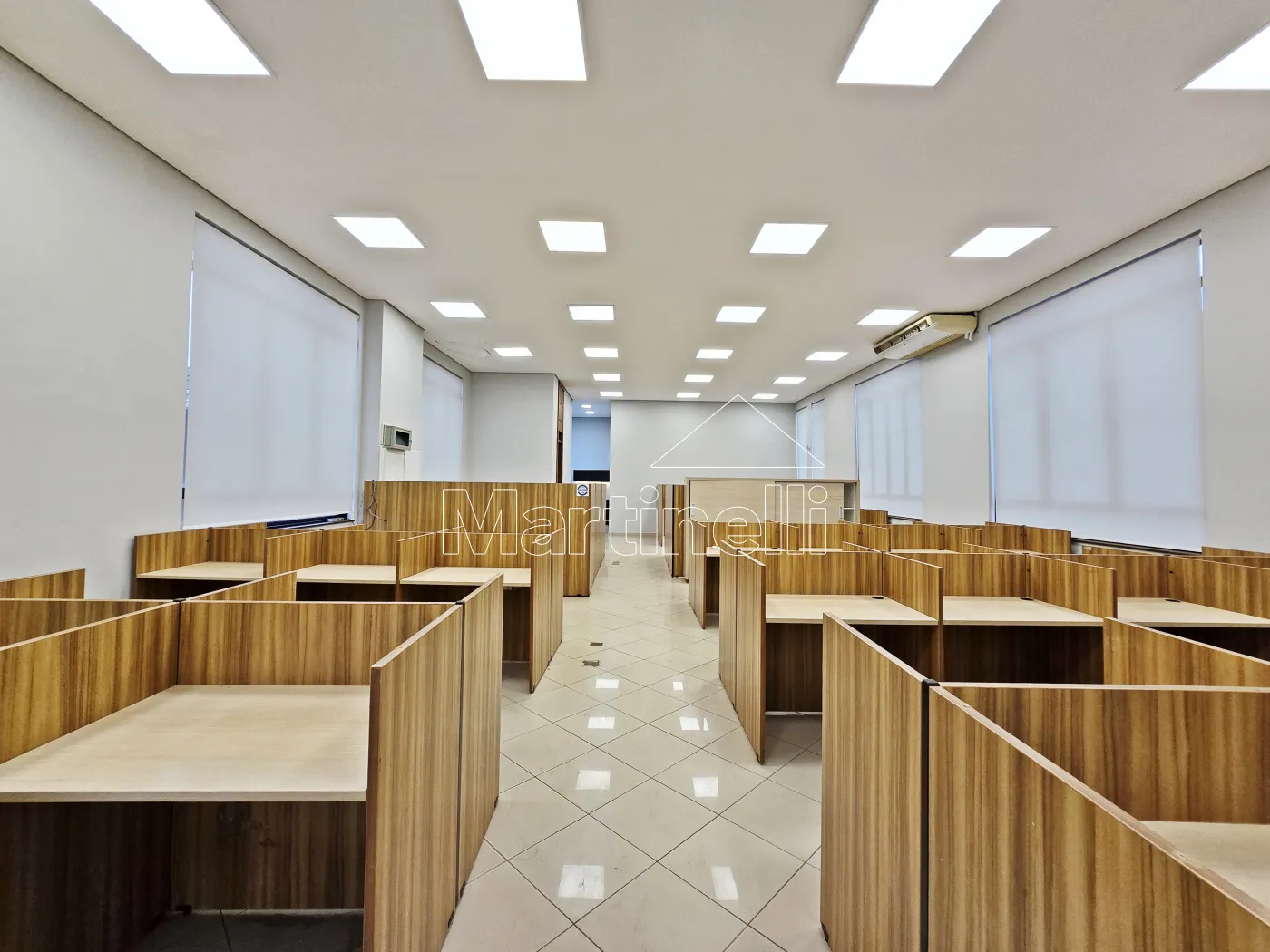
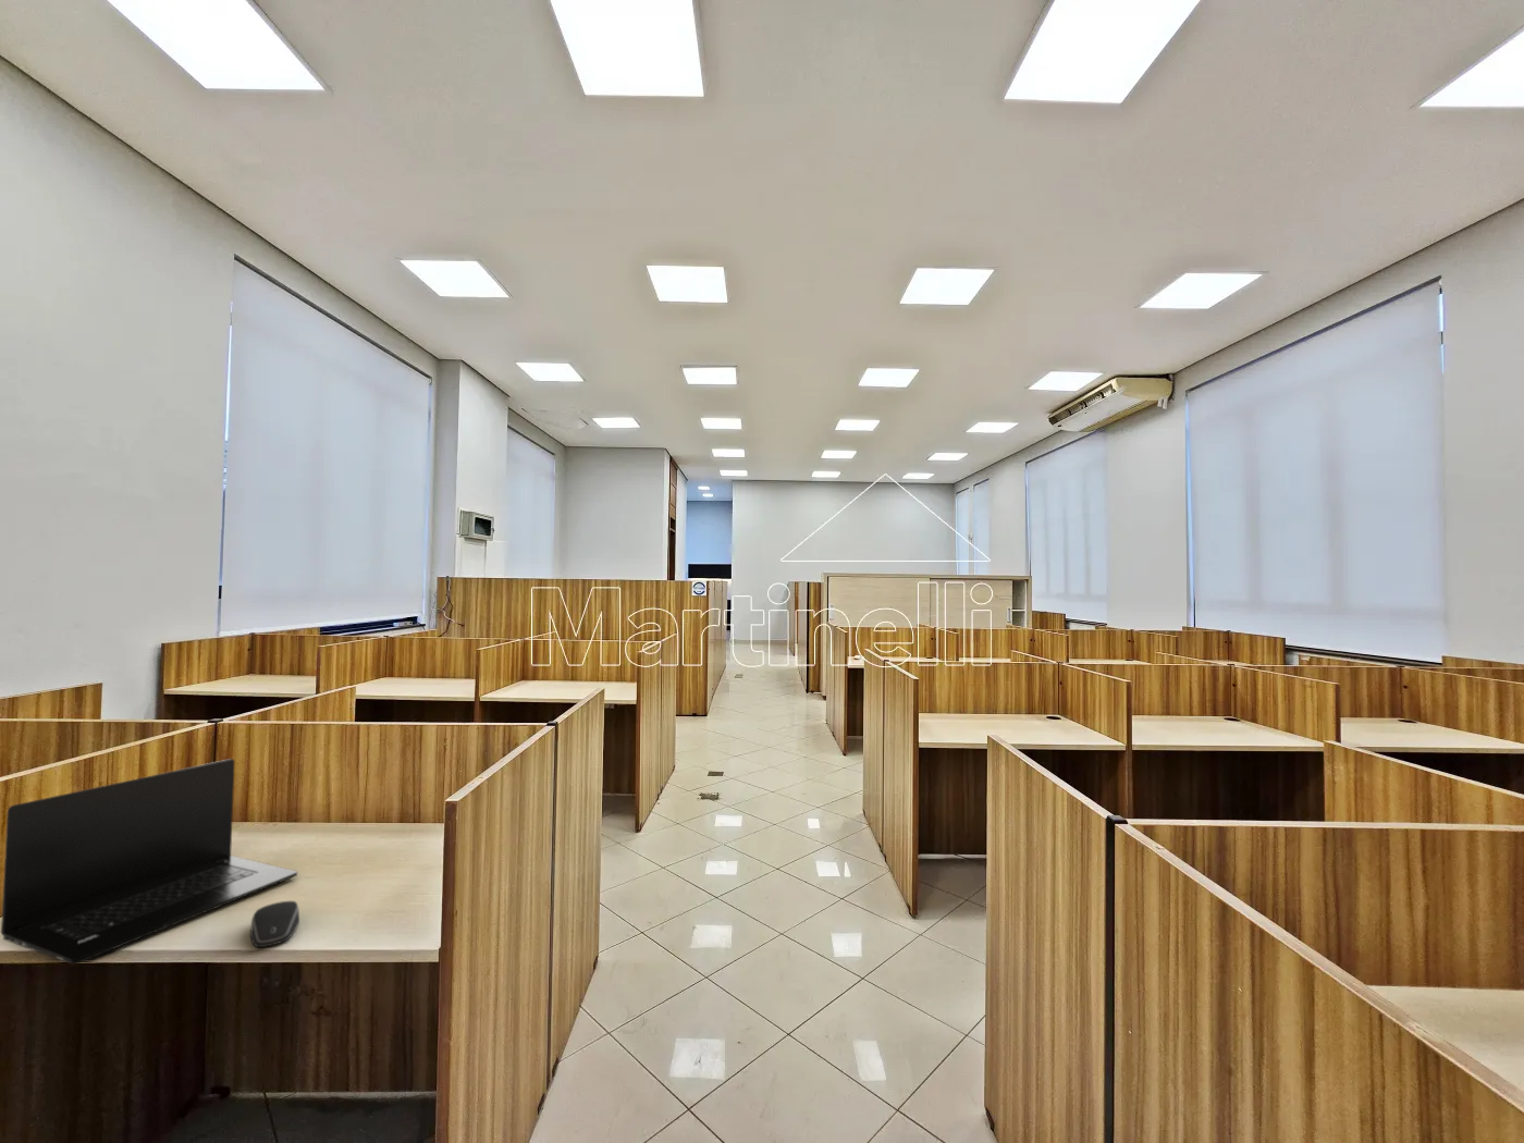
+ computer mouse (275, 918)
+ laptop (167, 845)
